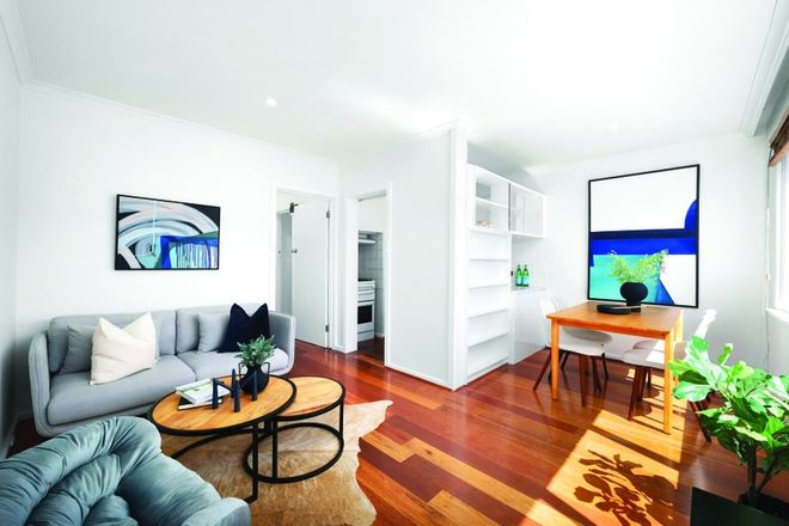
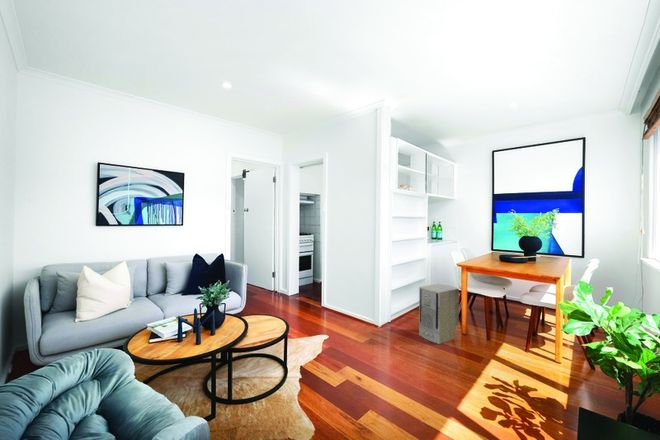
+ air purifier (438, 312)
